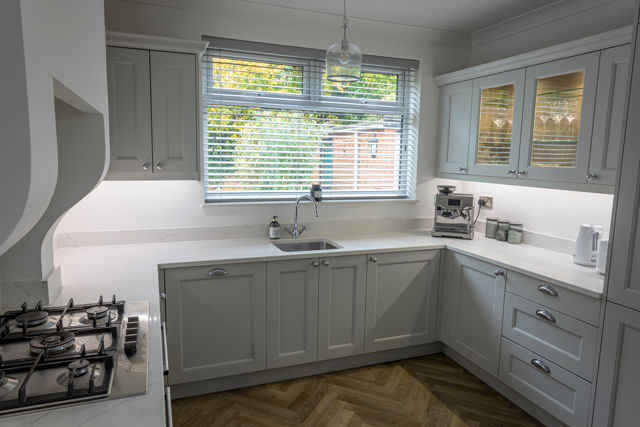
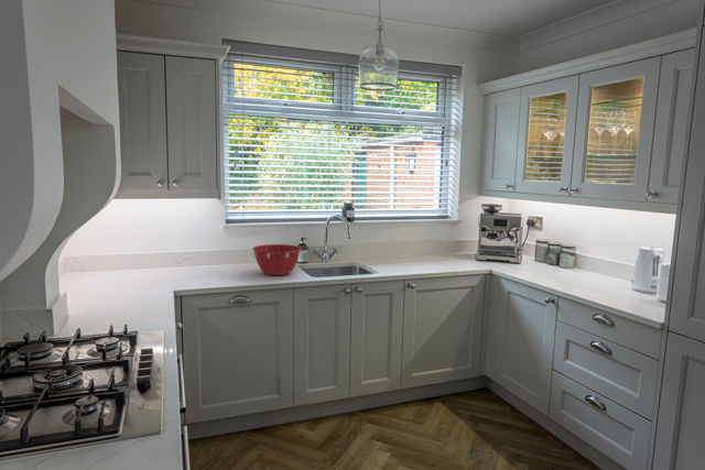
+ mixing bowl (276, 260)
